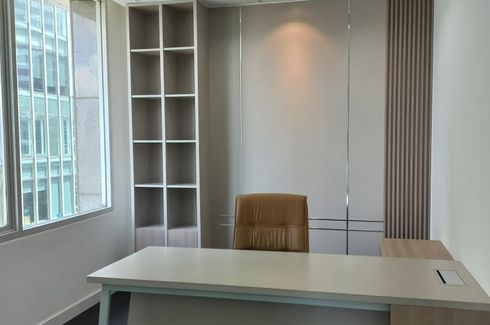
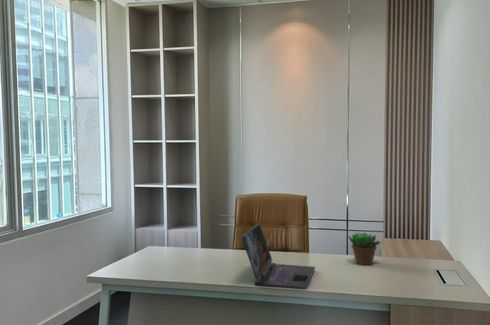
+ succulent plant (363, 247)
+ laptop (271, 257)
